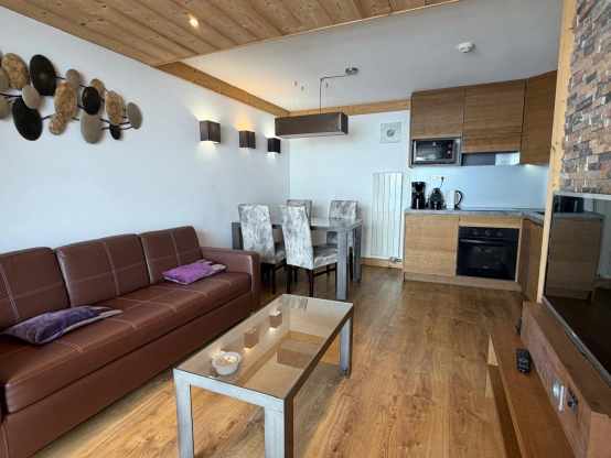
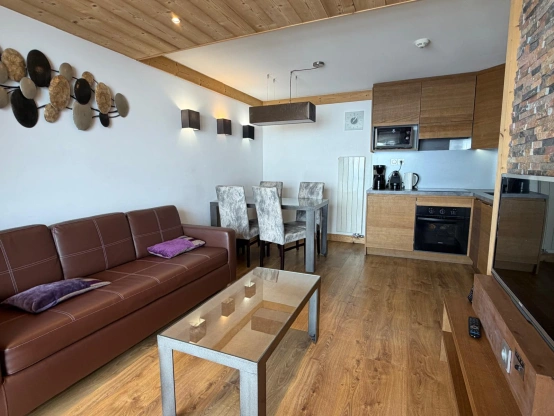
- legume (227, 362)
